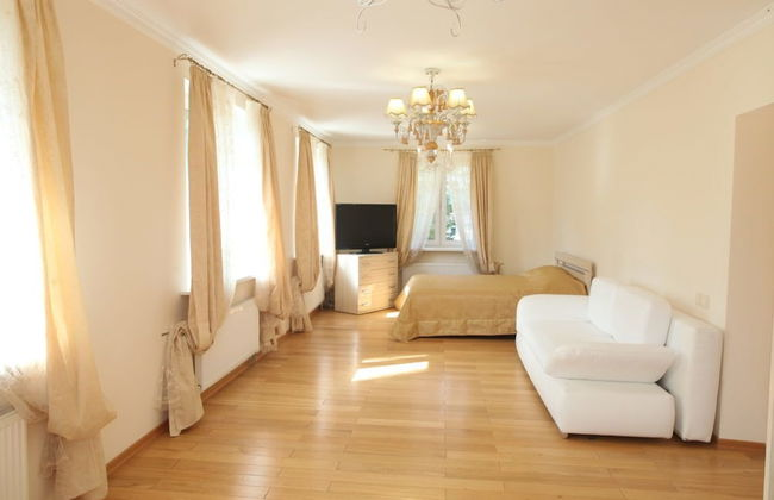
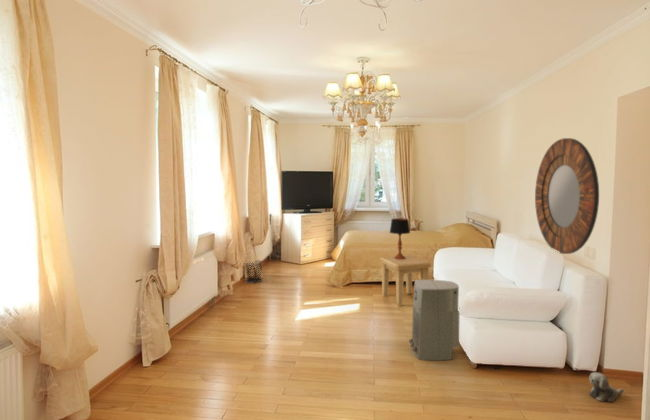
+ air purifier (434, 318)
+ plush toy (605, 383)
+ waste bin (254, 271)
+ table lamp (399, 238)
+ home mirror (562, 196)
+ side table (403, 279)
